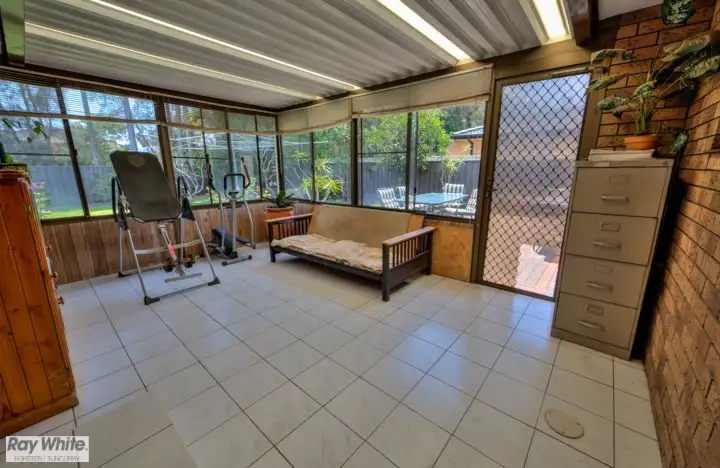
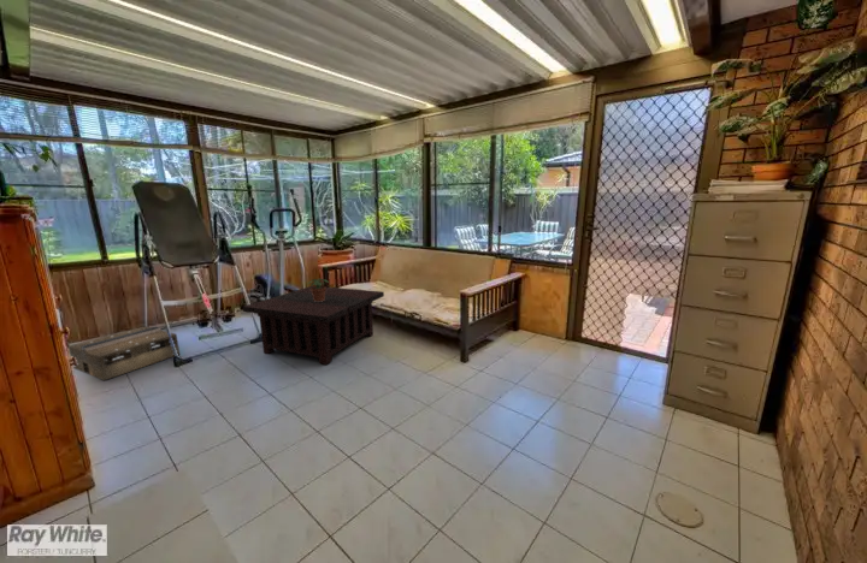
+ potted plant (318, 290)
+ coffee table (320, 321)
+ ceiling vent (130, 345)
